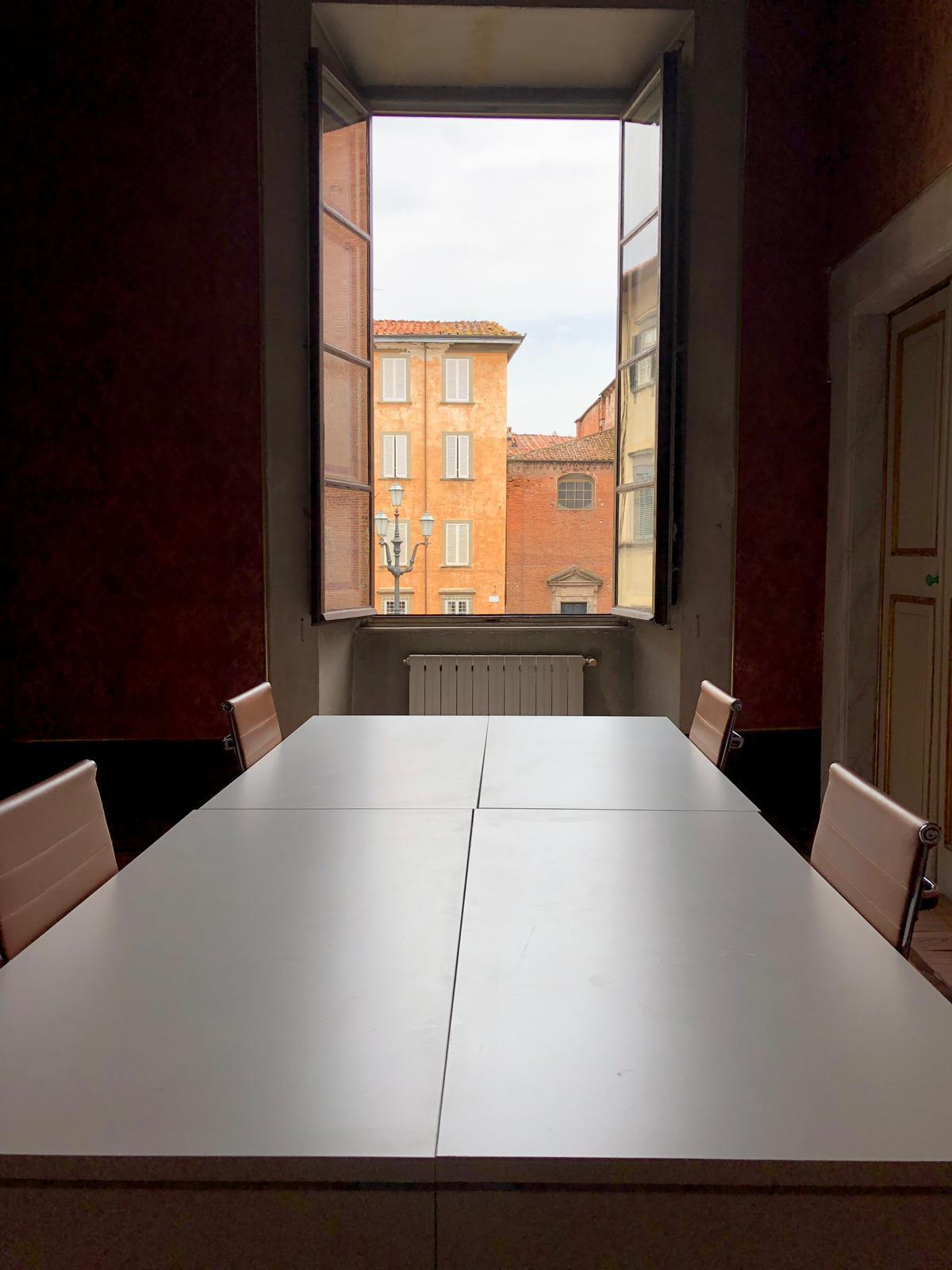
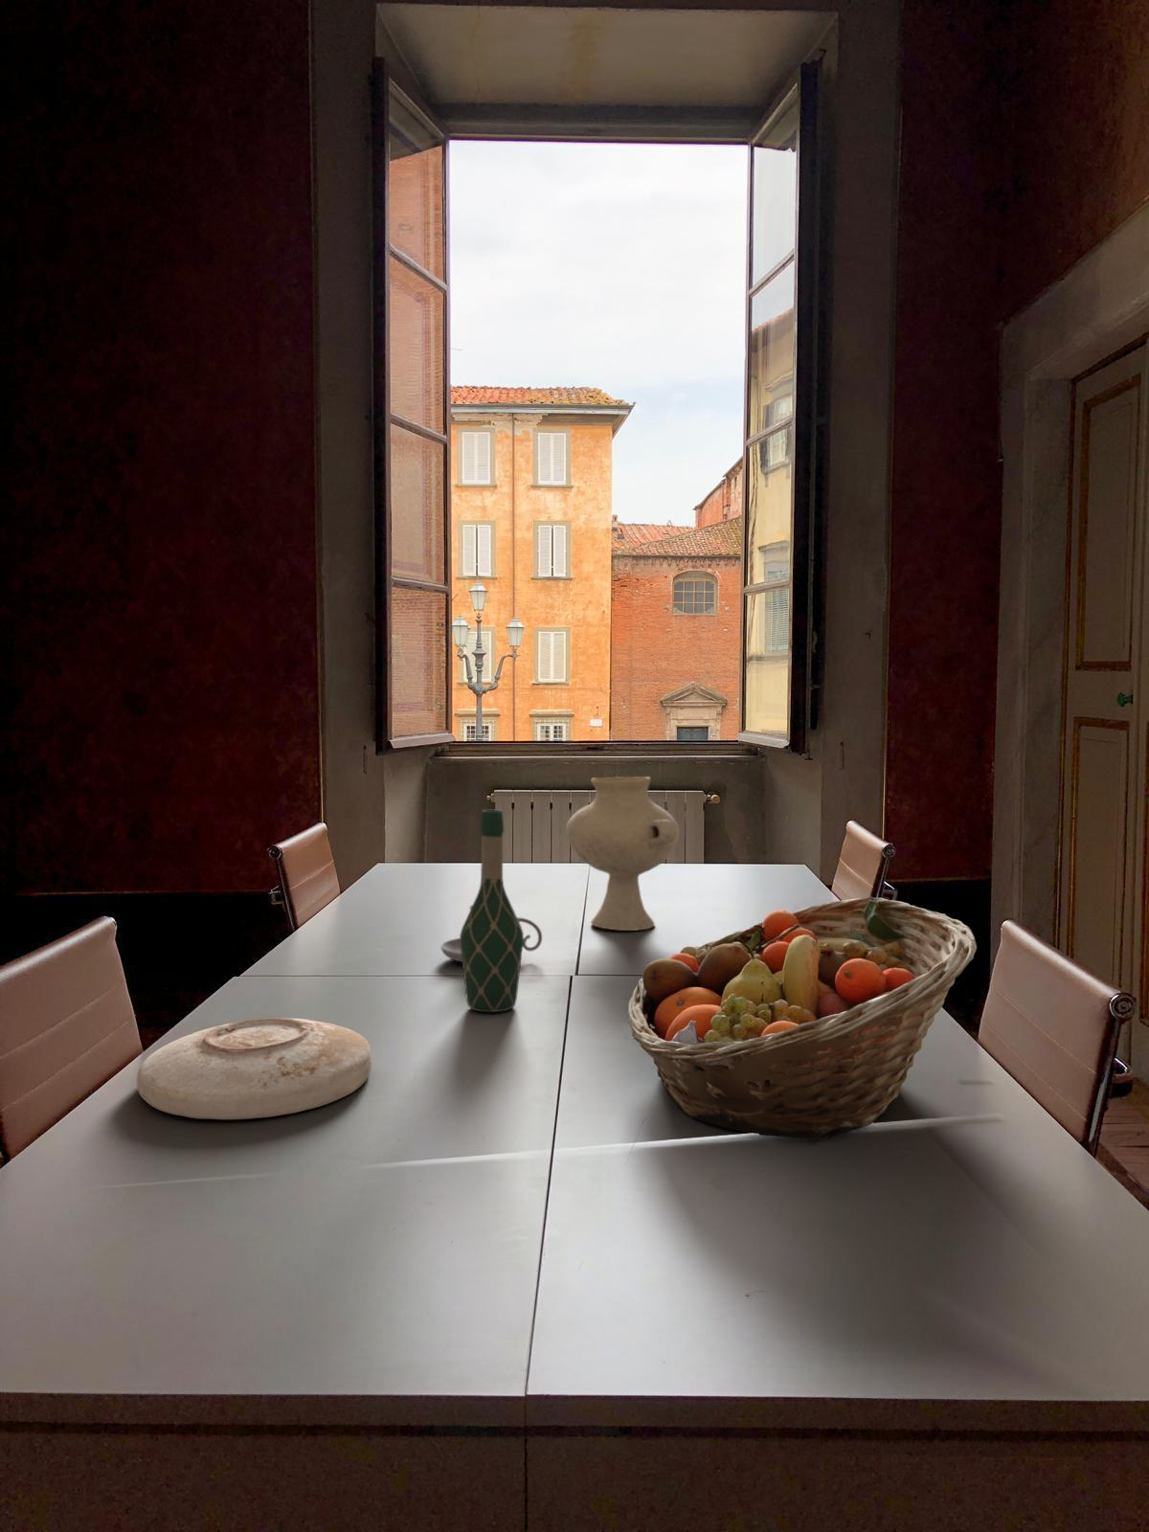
+ wine bottle (491, 908)
+ plate (257, 1054)
+ candle holder (518, 919)
+ fruit basket (792, 1000)
+ vase (623, 850)
